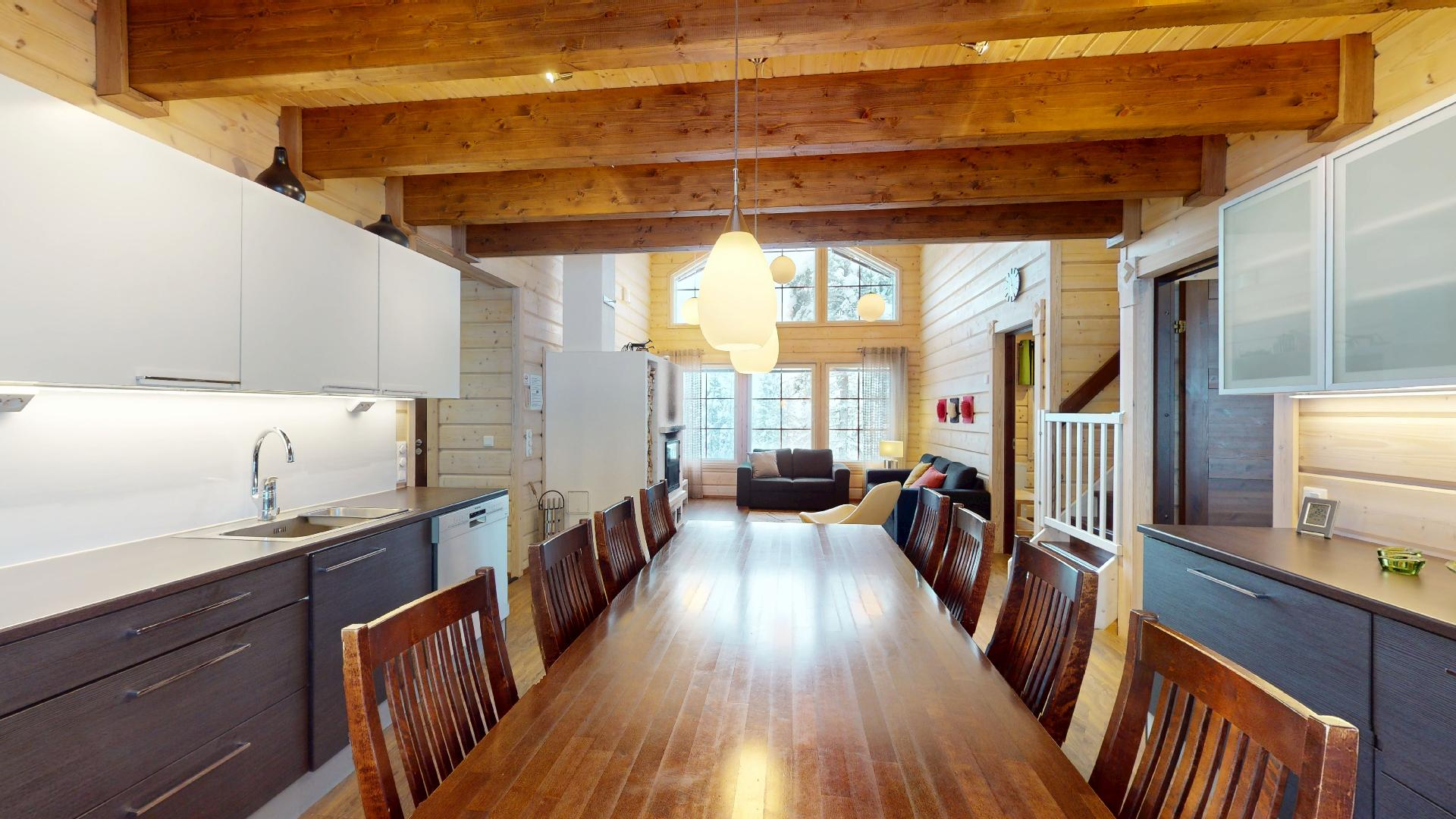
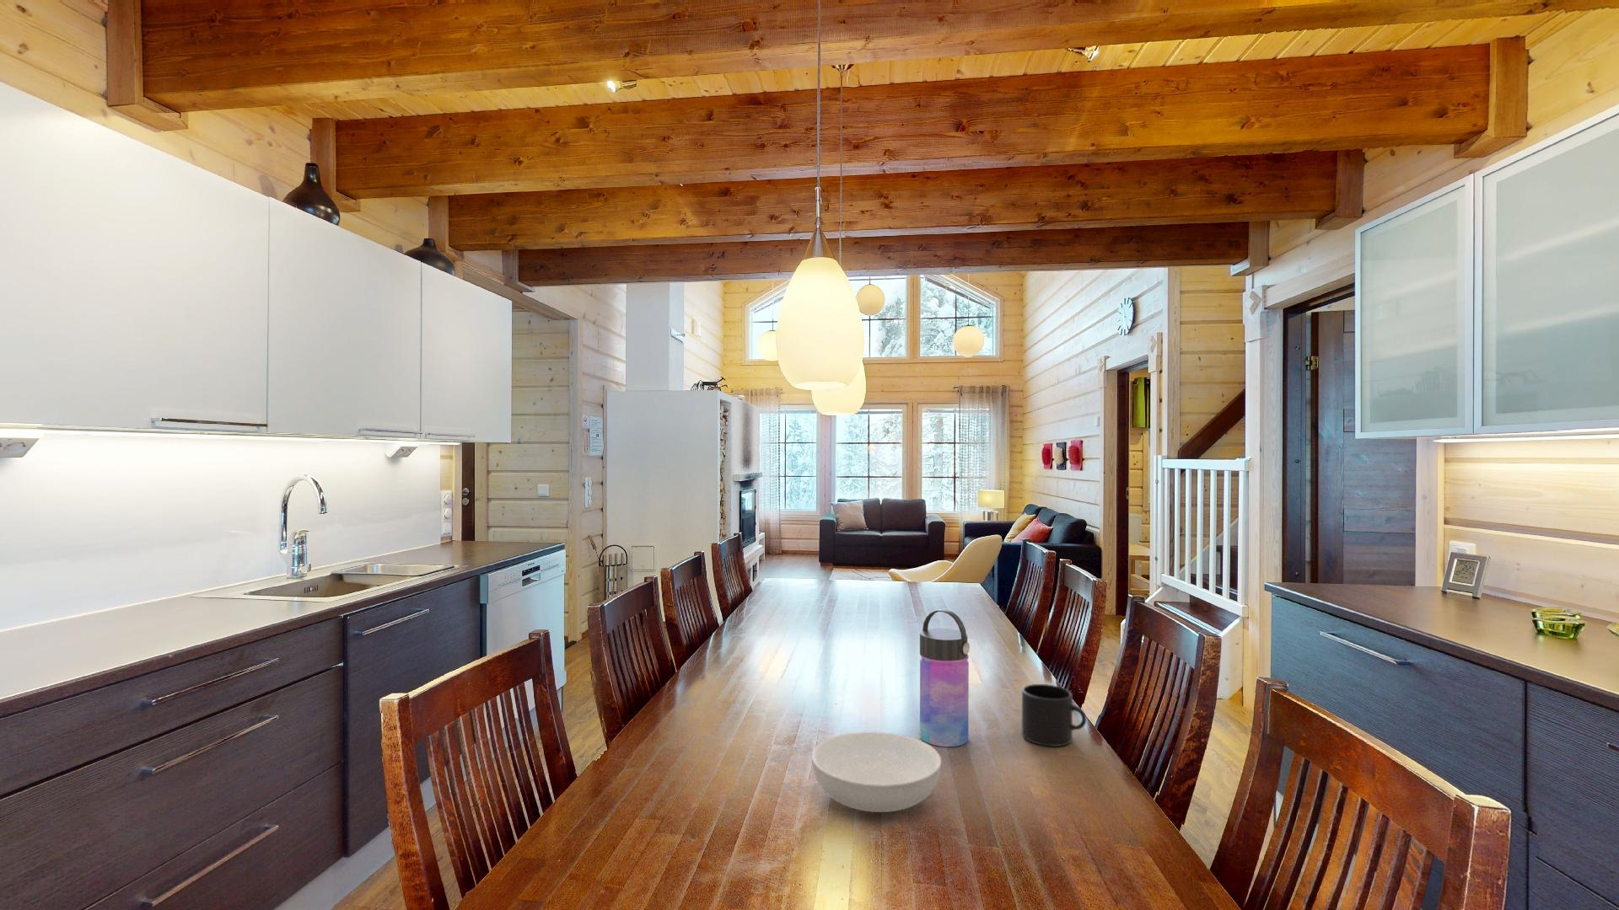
+ water bottle (944, 673)
+ mug (1053, 716)
+ serving bowl (875, 776)
